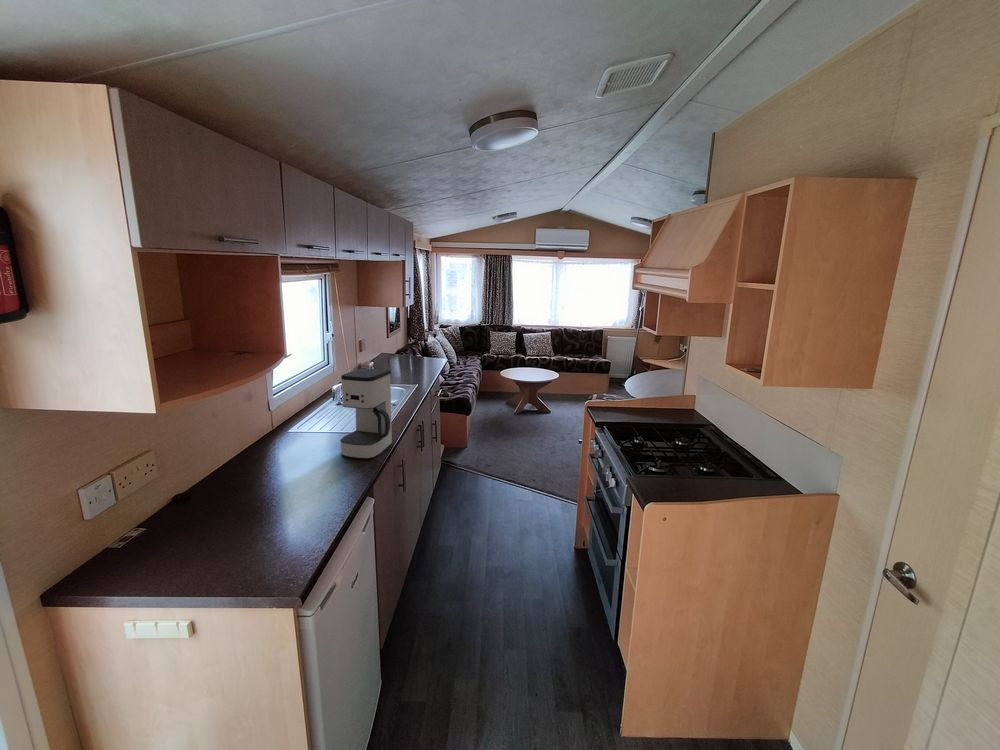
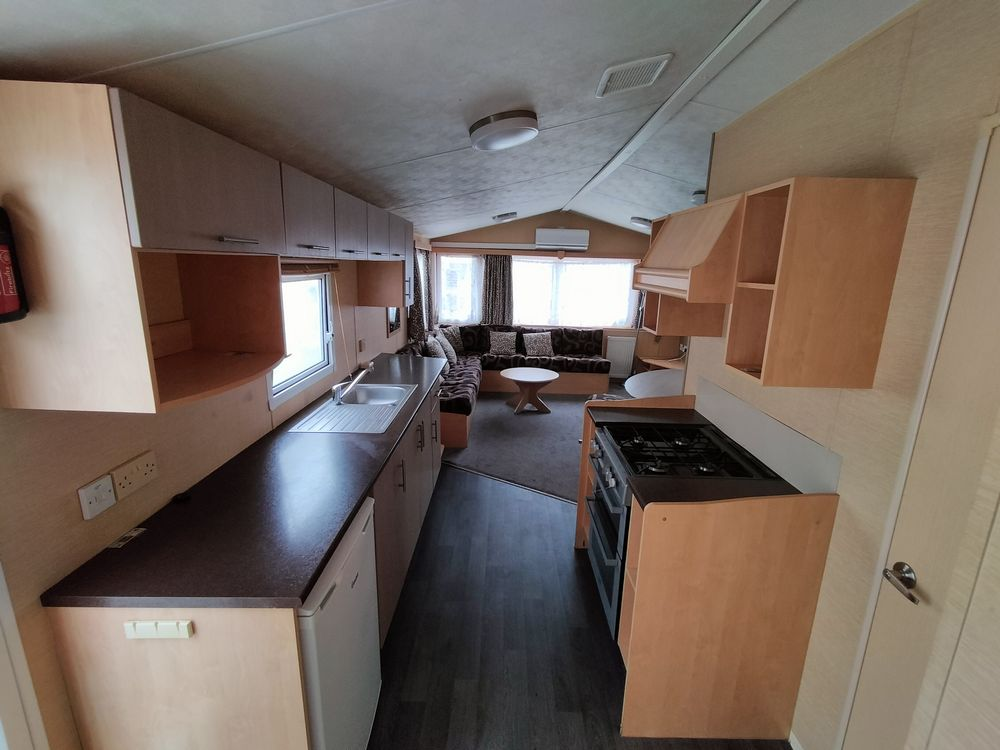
- coffee maker (368, 412)
